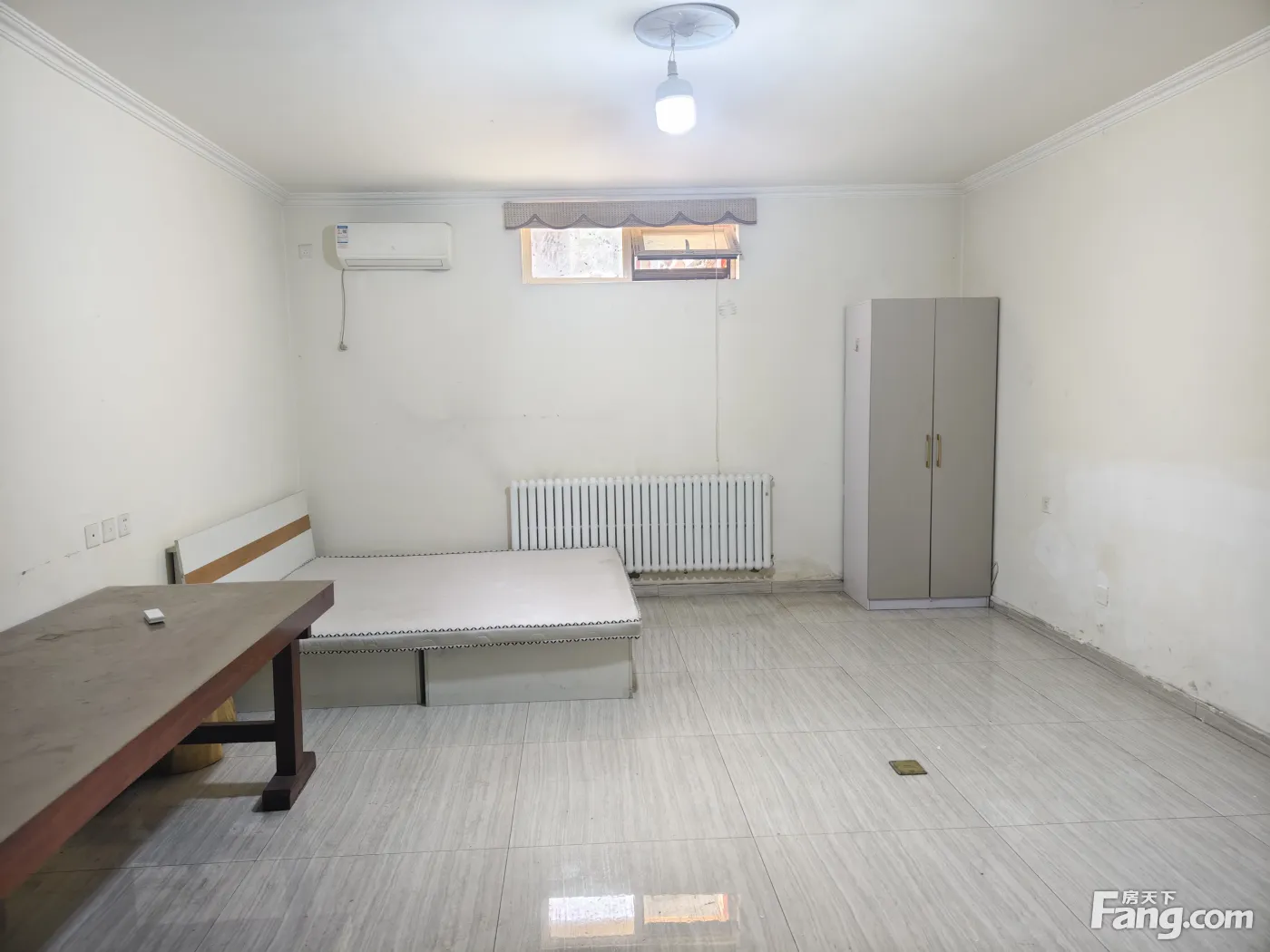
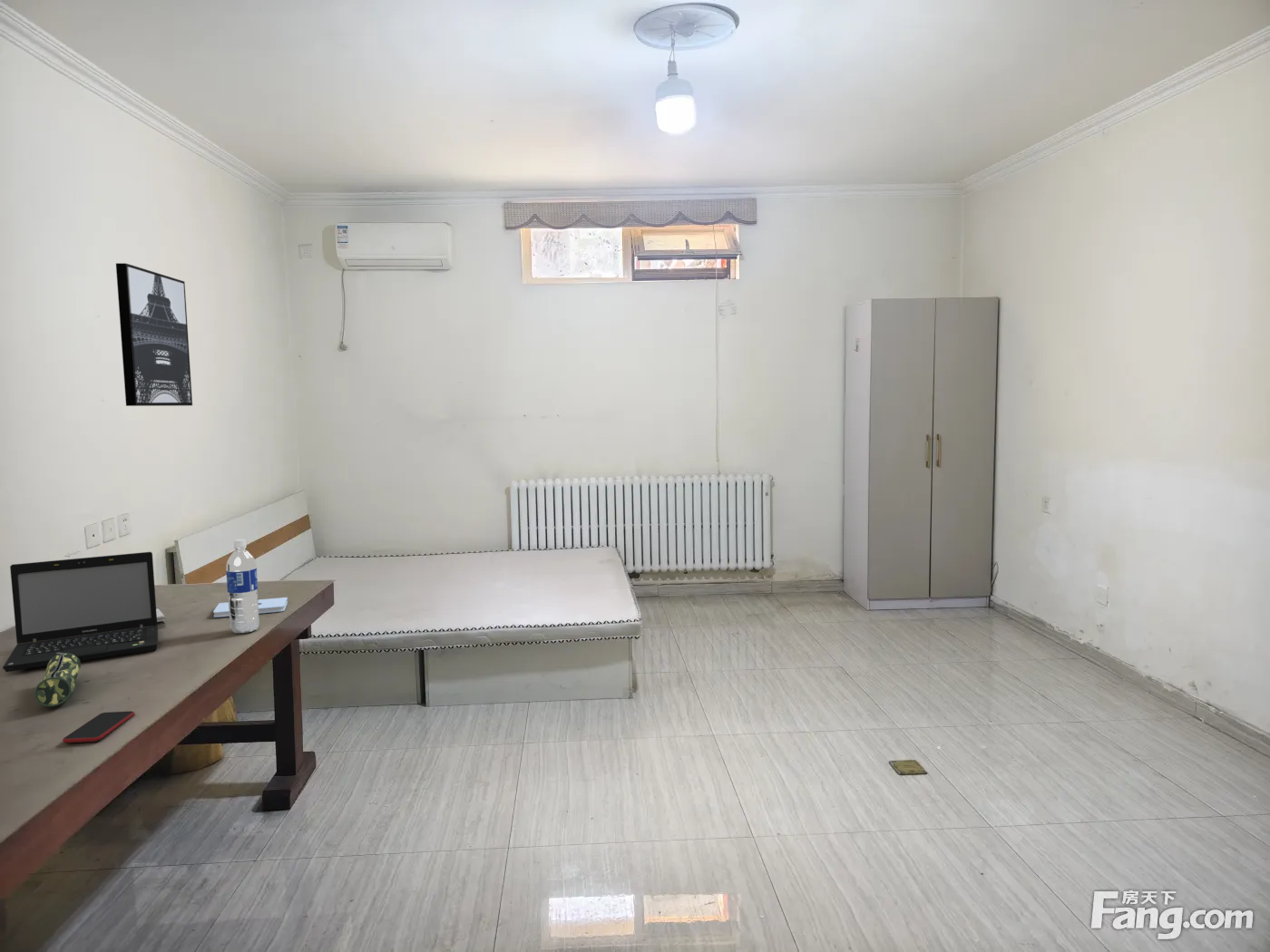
+ smartphone (100, 726)
+ wall art (157, 339)
+ water bottle (242, 585)
+ laptop (83, 607)
+ notepad (259, 607)
+ pencil case (59, 678)
